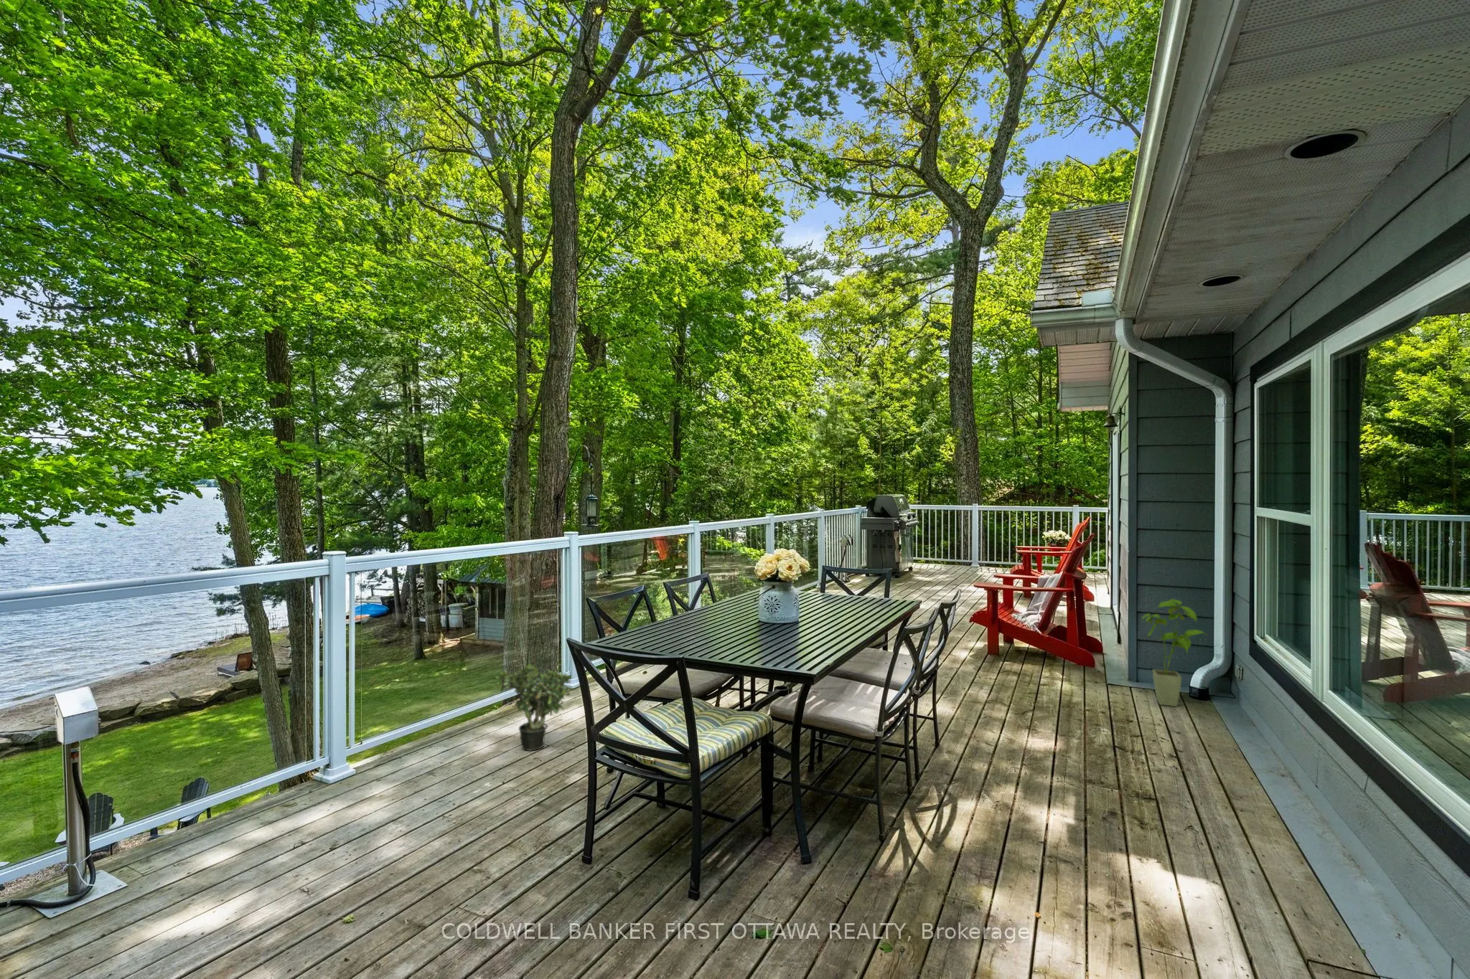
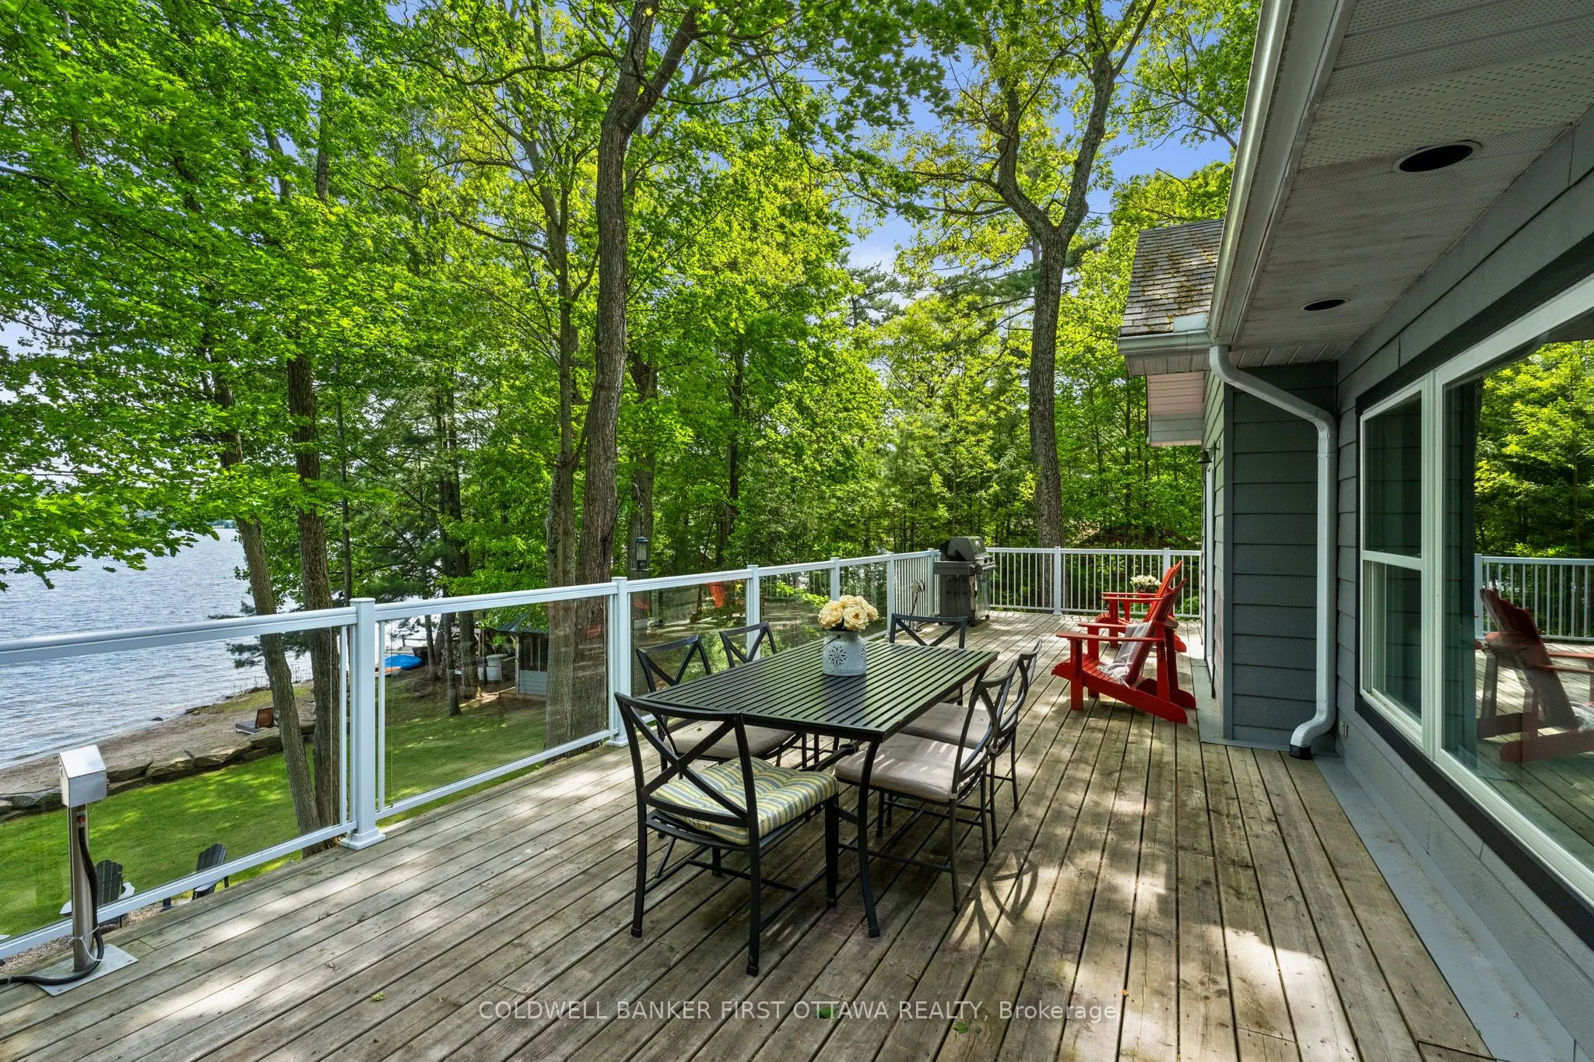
- house plant (1174, 652)
- potted plant (534, 706)
